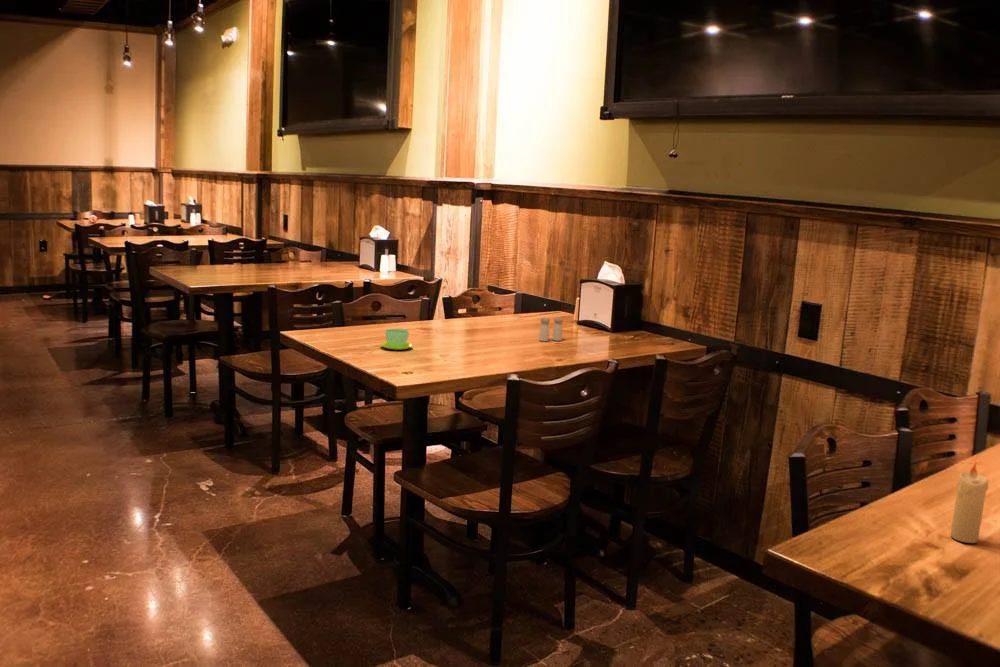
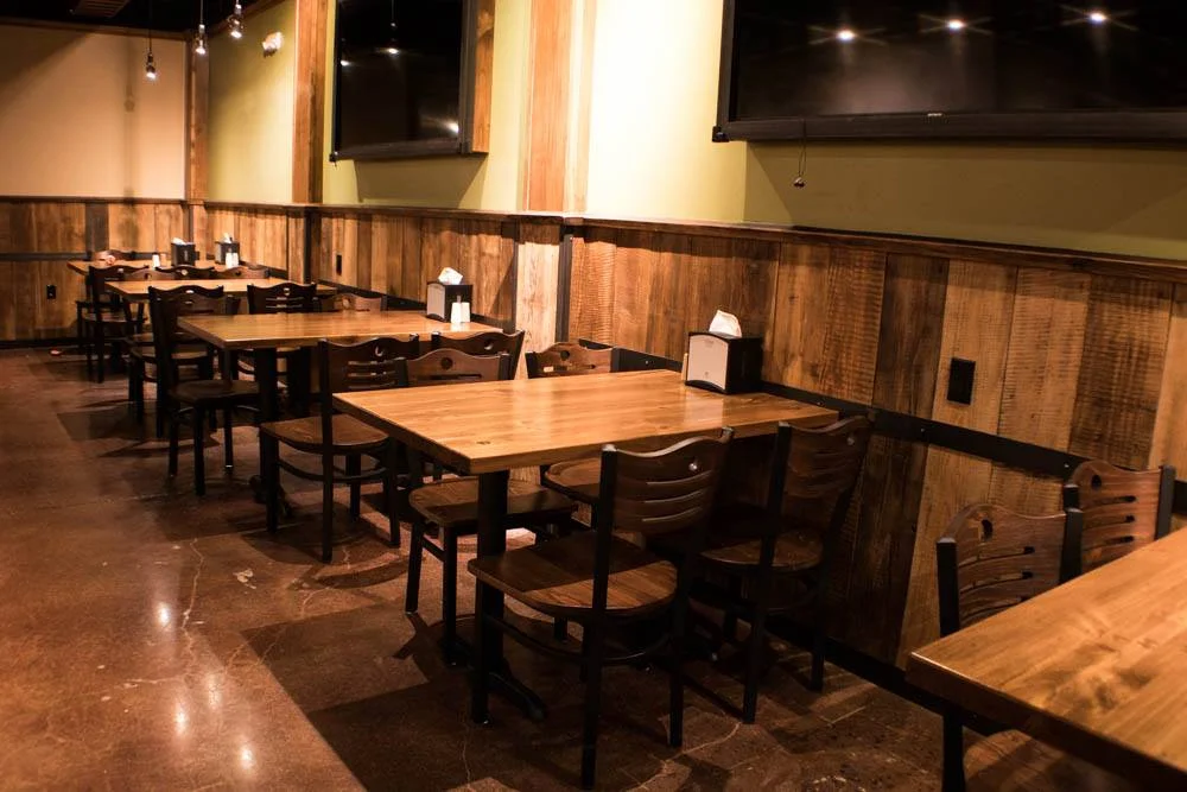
- candle (970, 500)
- salt and pepper shaker (553, 328)
- cup (396, 339)
